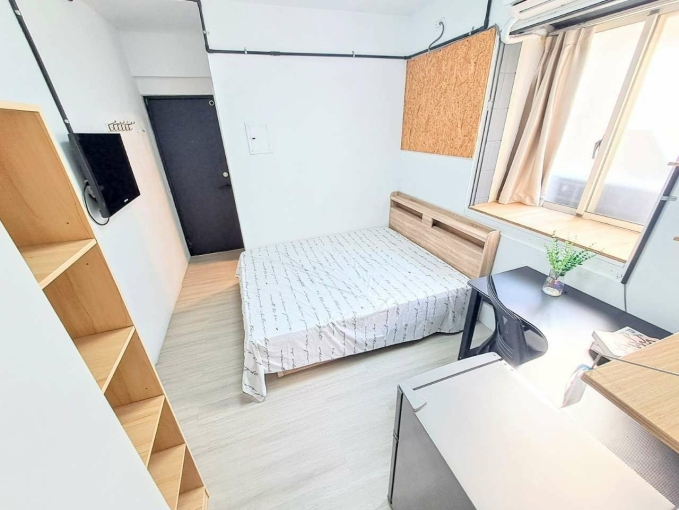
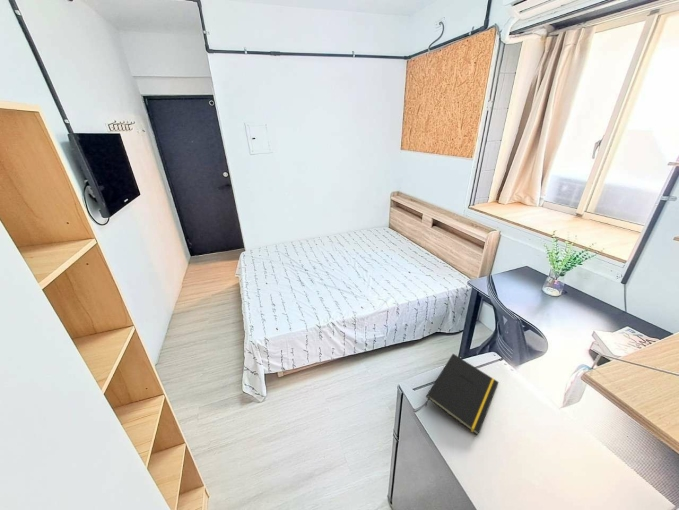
+ notepad (463, 389)
